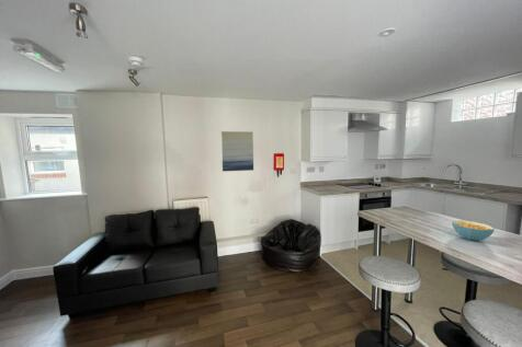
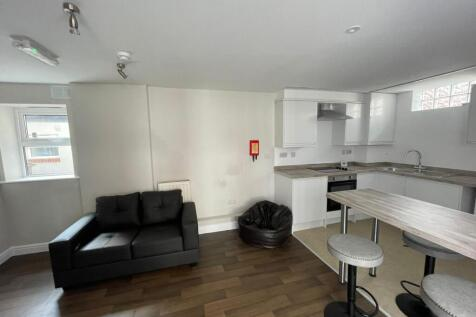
- wall art (237, 151)
- cereal bowl (470, 231)
